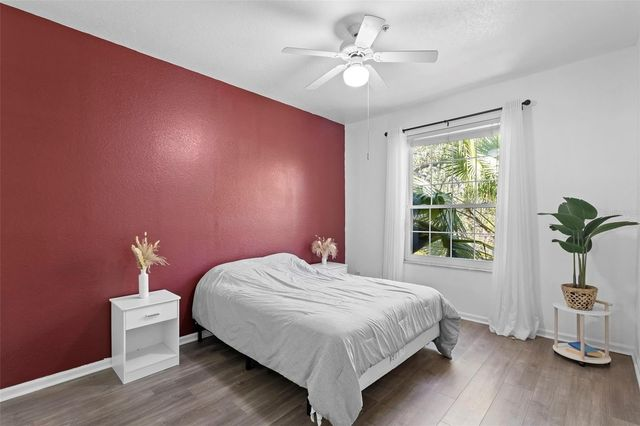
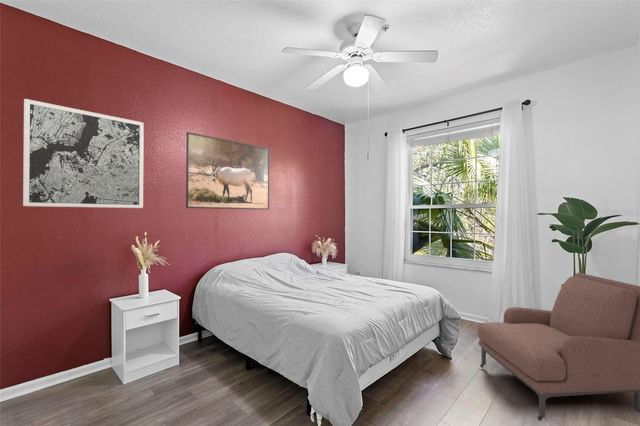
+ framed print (232, 175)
+ wall art (89, 159)
+ armchair (558, 334)
